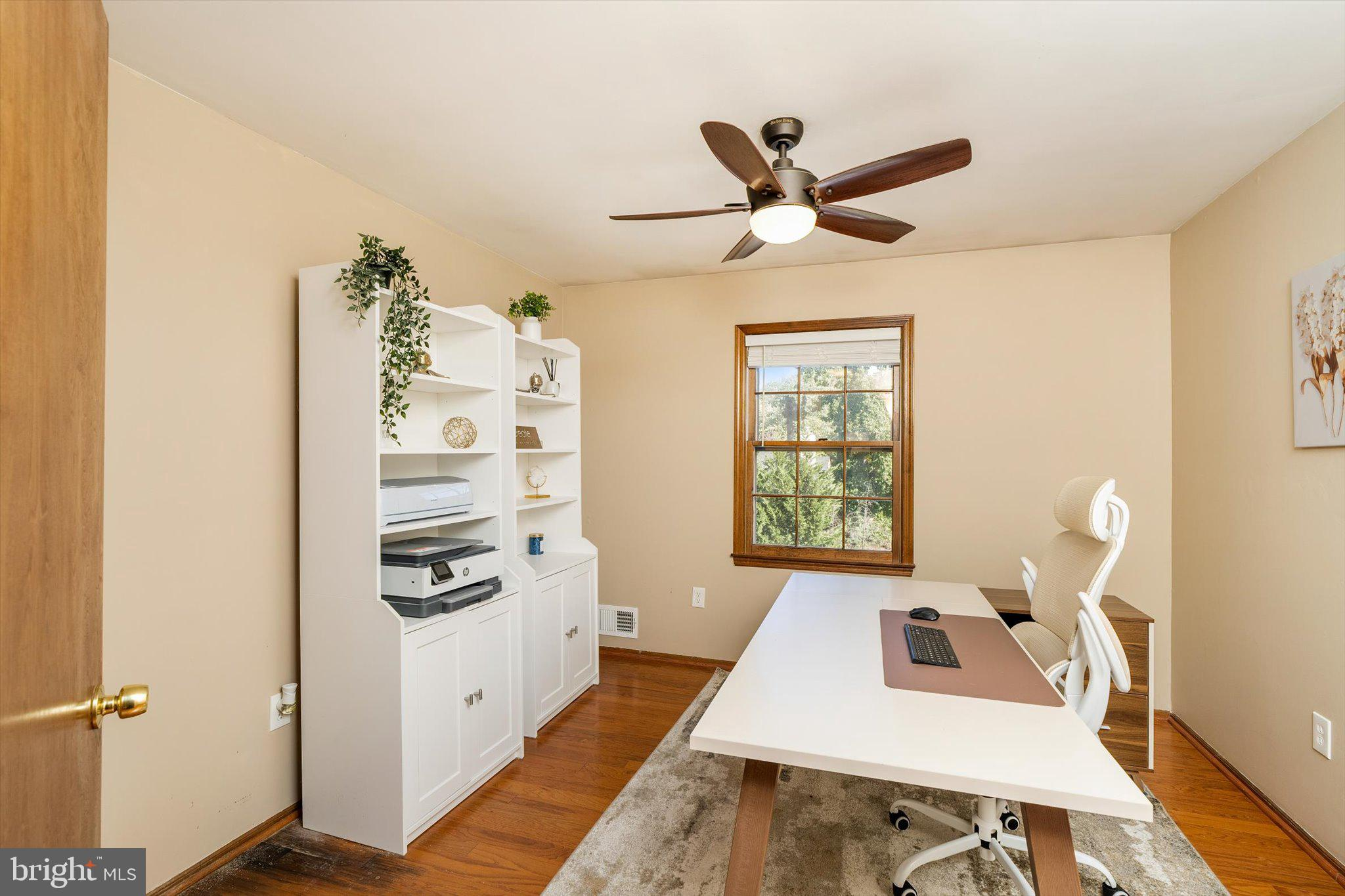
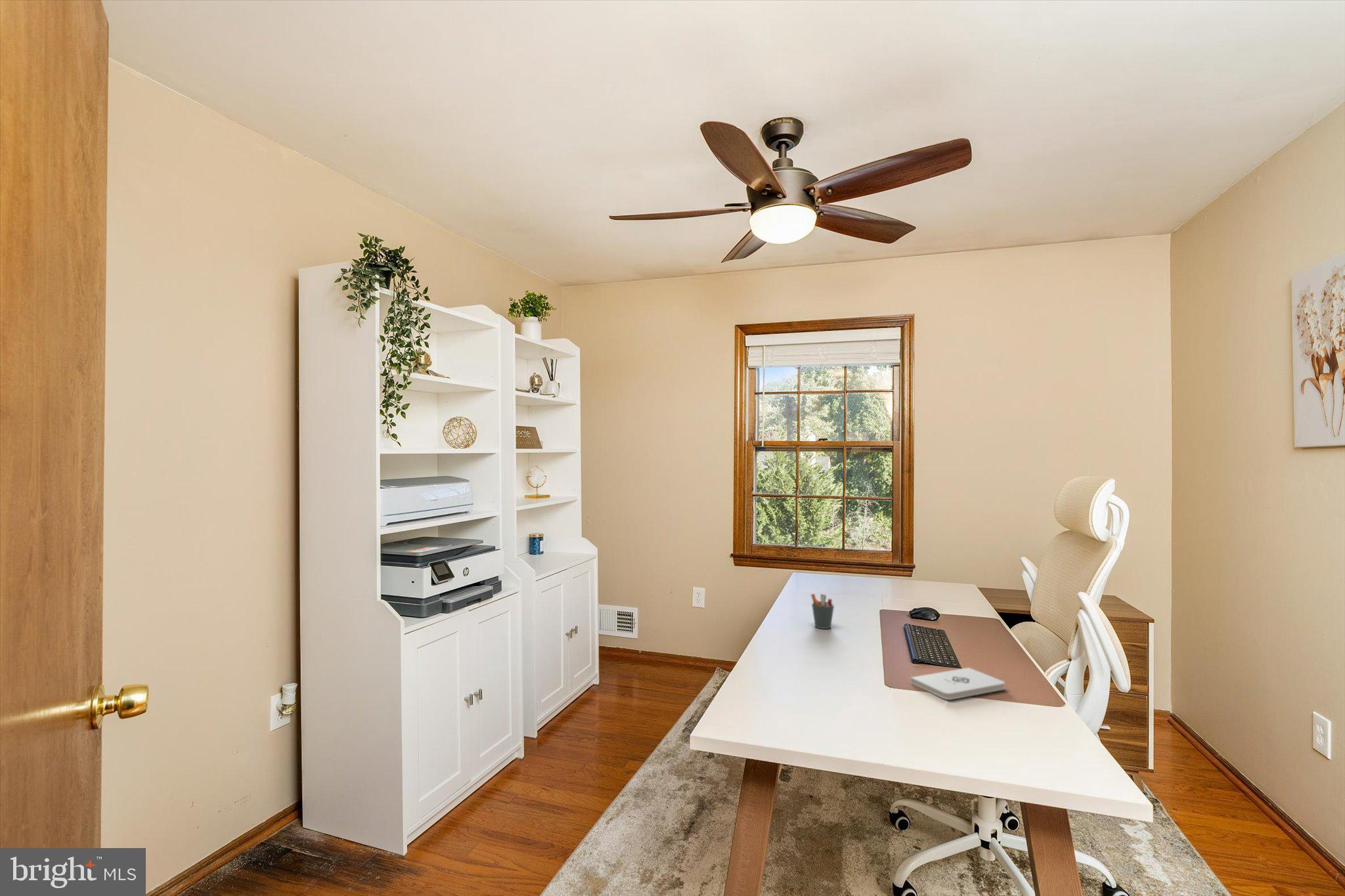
+ notepad (958, 683)
+ pen holder (822, 608)
